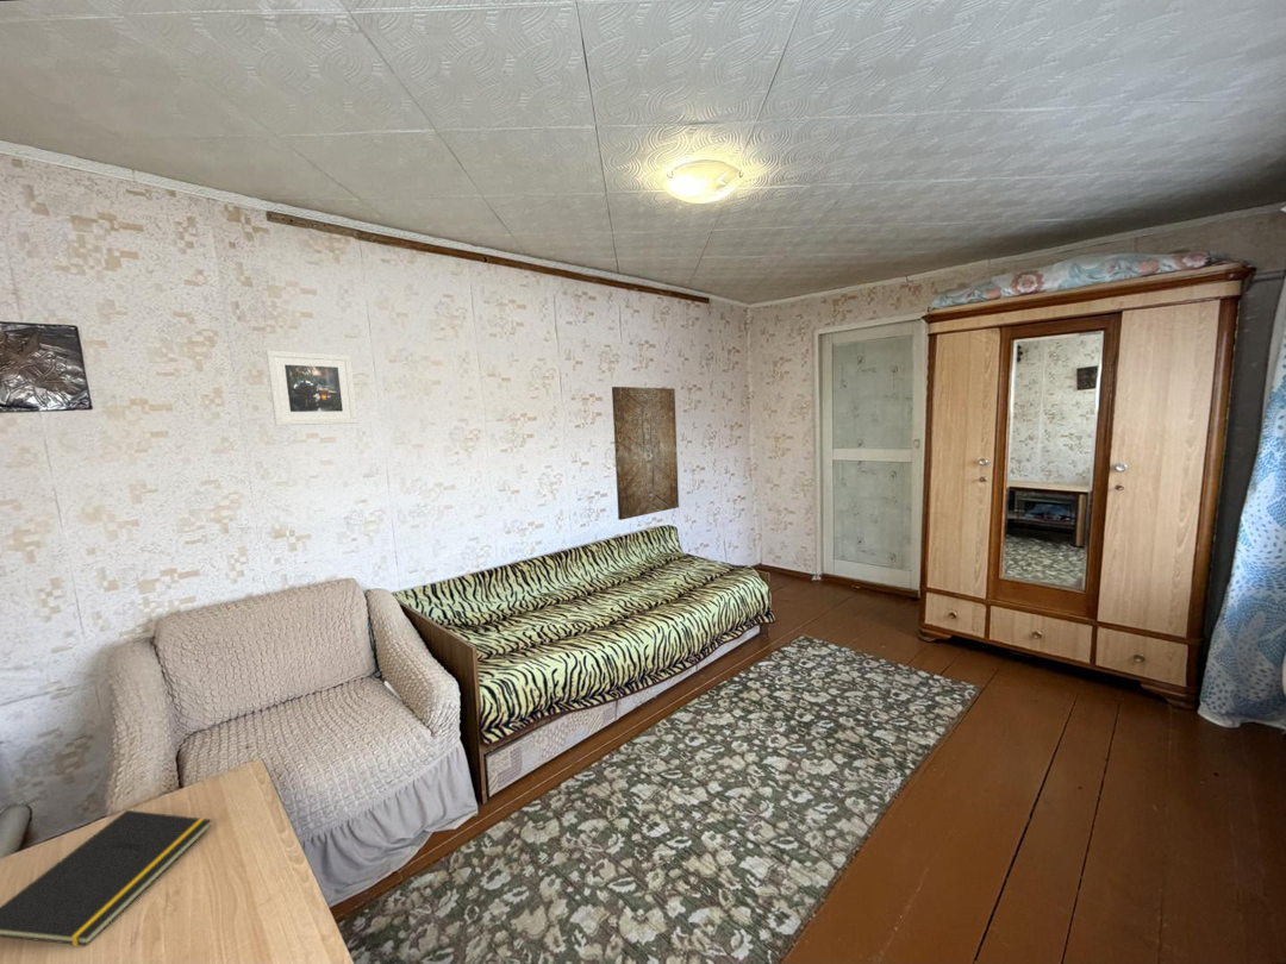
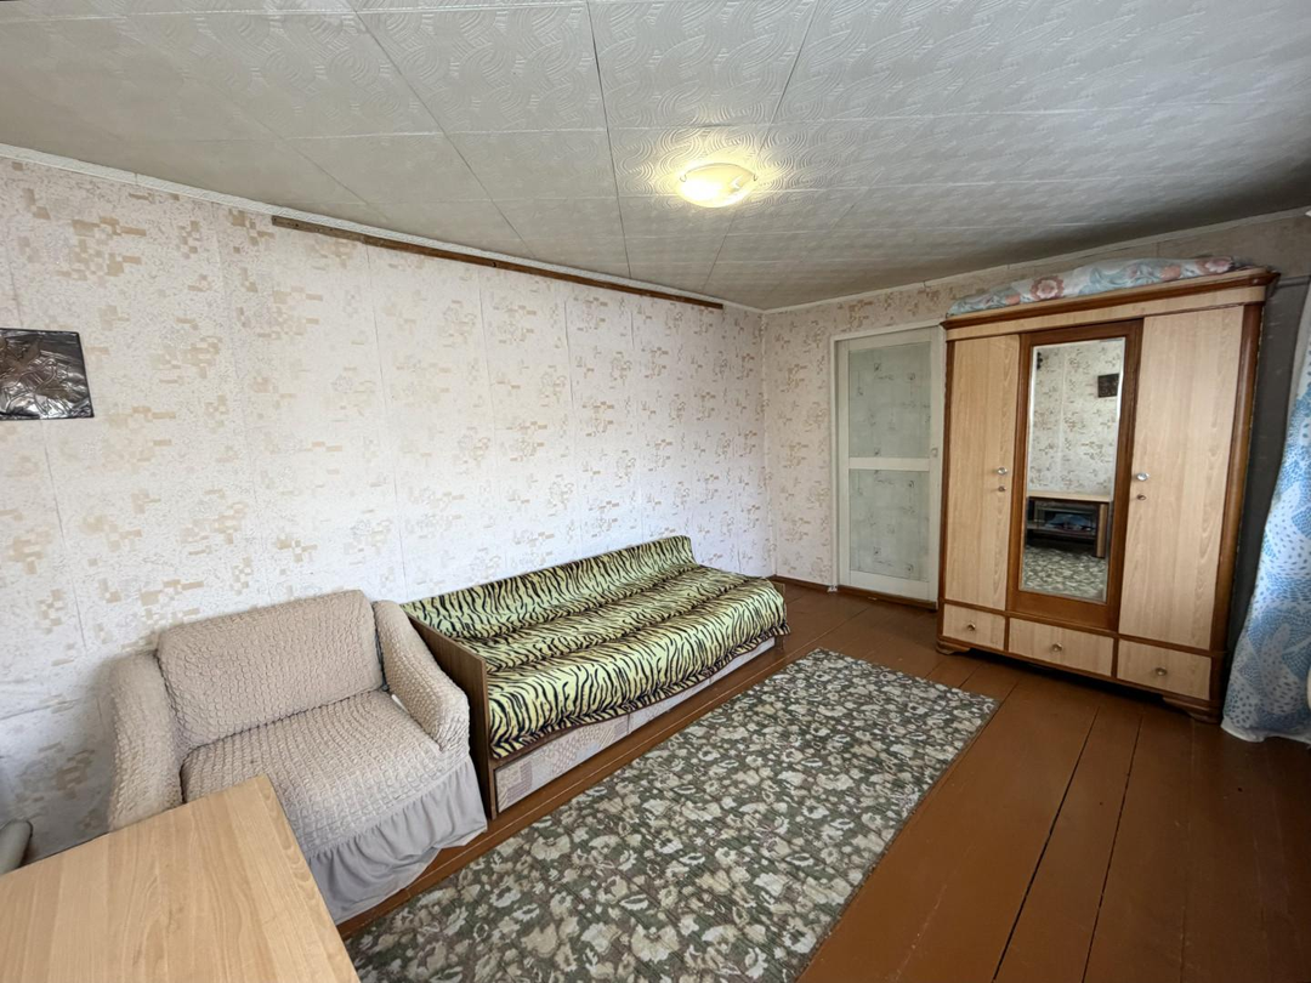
- notepad (108, 869)
- wall art (647, 451)
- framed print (314, 388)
